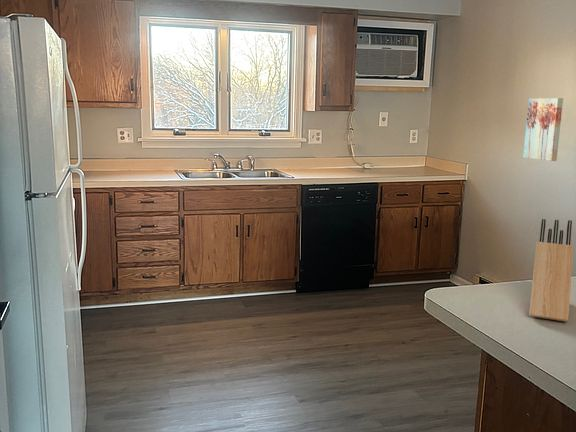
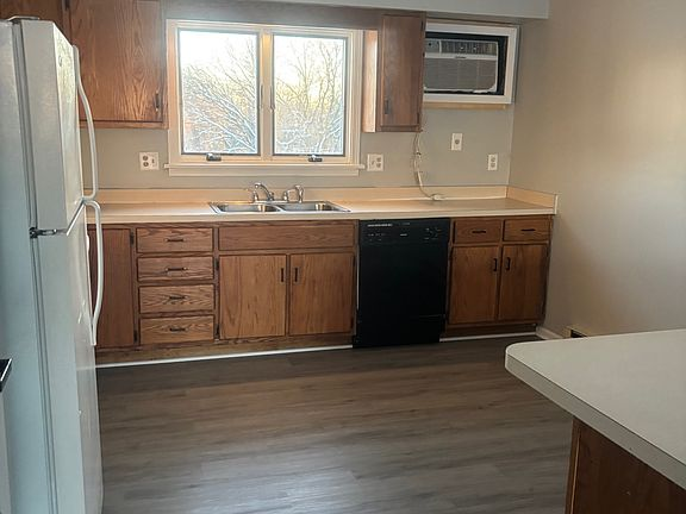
- wall art (542, 129)
- knife block (552, 265)
